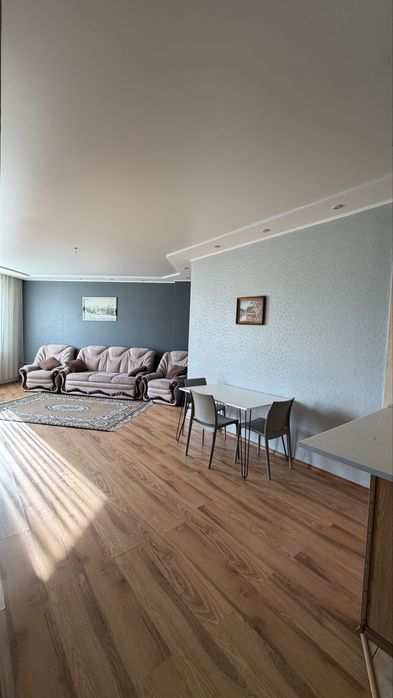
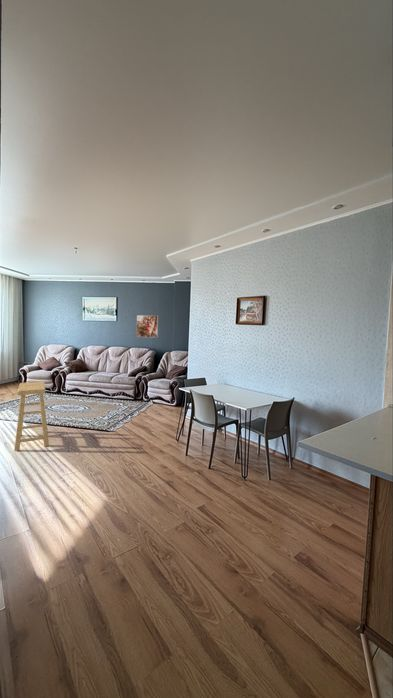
+ stool (32, 413)
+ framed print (147, 326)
